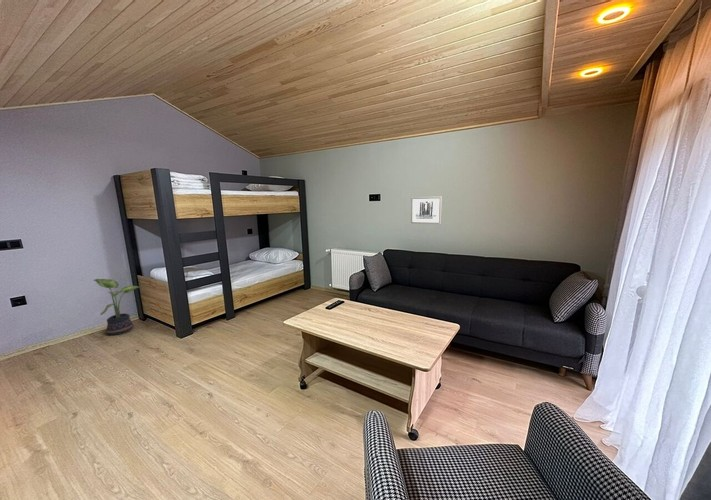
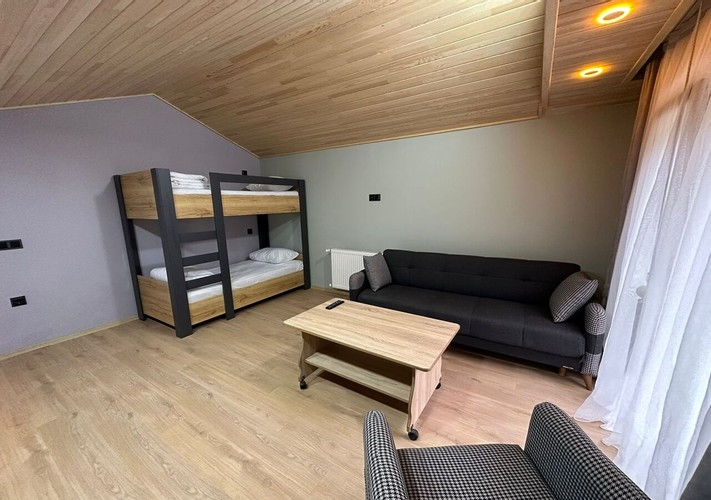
- potted plant (119, 303)
- wall art (426, 210)
